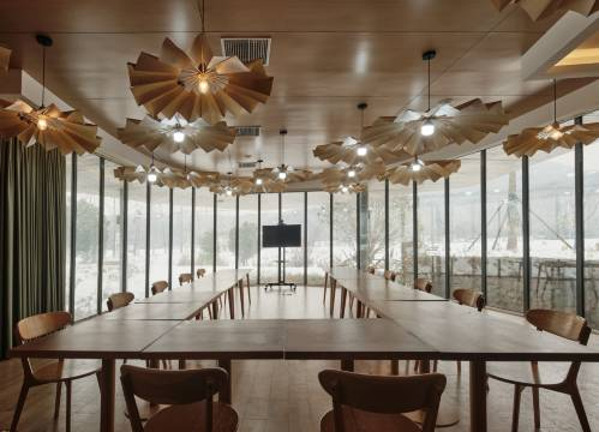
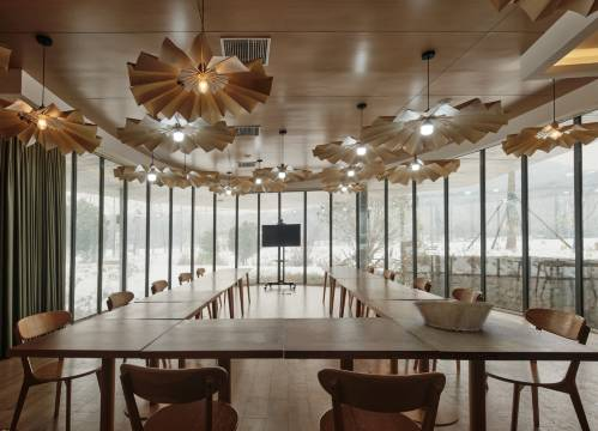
+ fruit basket (452, 310)
